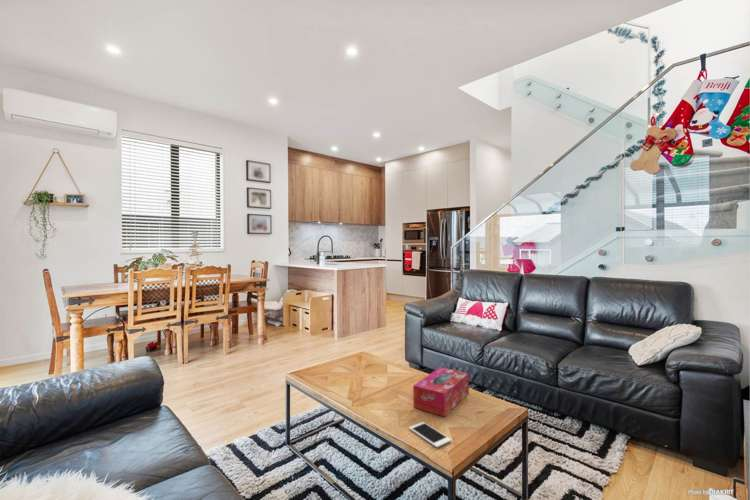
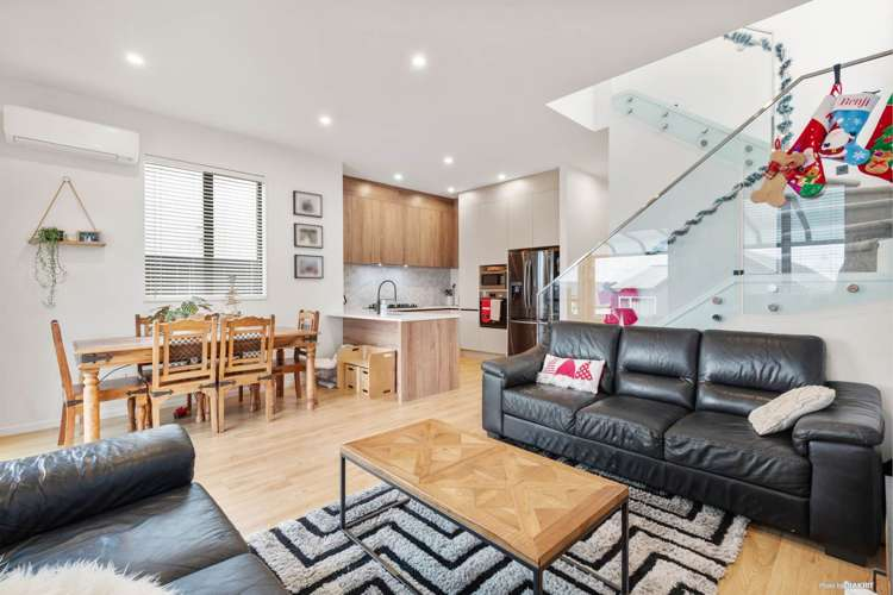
- tissue box (442, 389)
- cell phone (429, 433)
